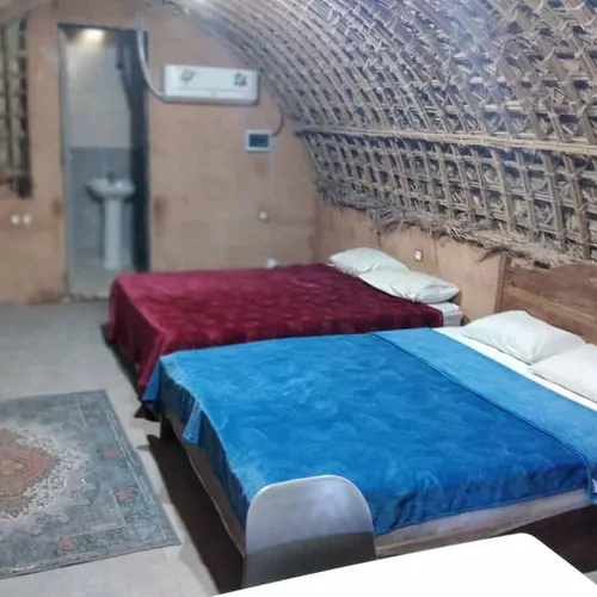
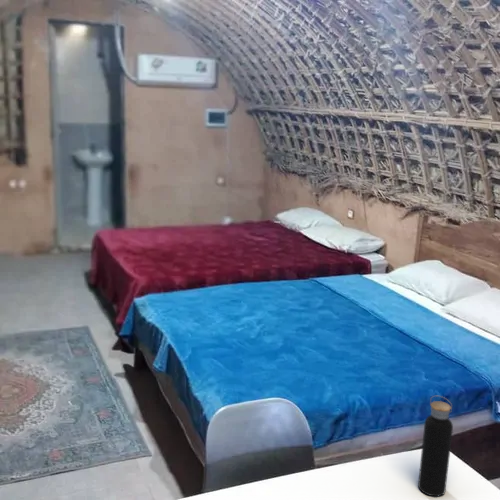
+ water bottle (436, 443)
